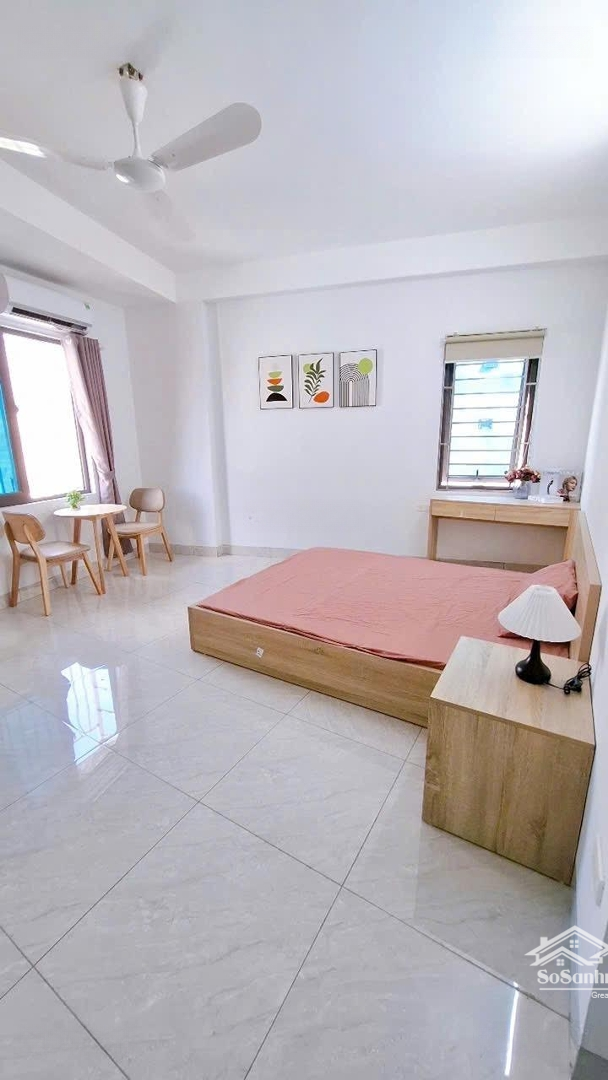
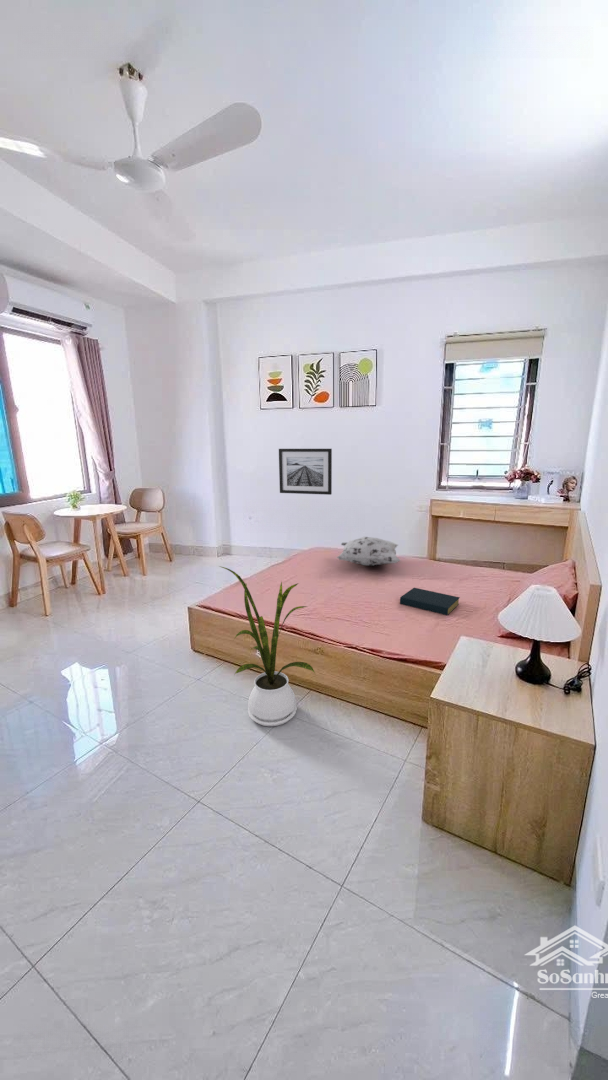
+ house plant (265, 643)
+ wall art (305, 471)
+ decorative pillow (368, 551)
+ hardback book (429, 600)
